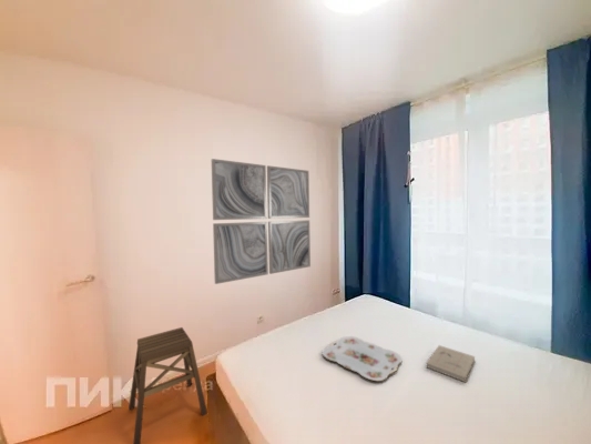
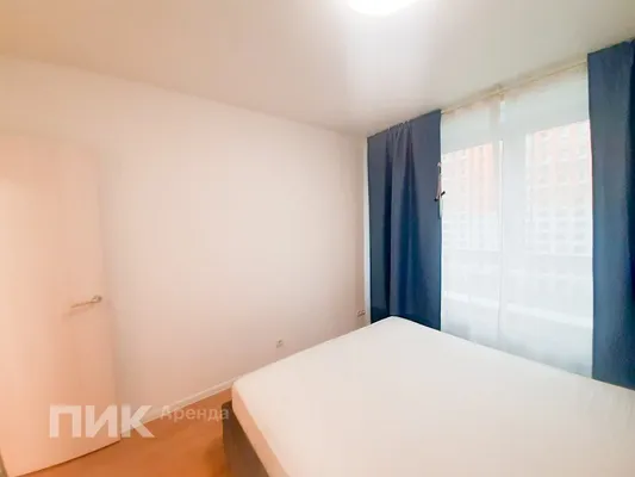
- serving tray (360, 355)
- book (450, 361)
- wall art (266, 218)
- stool (164, 374)
